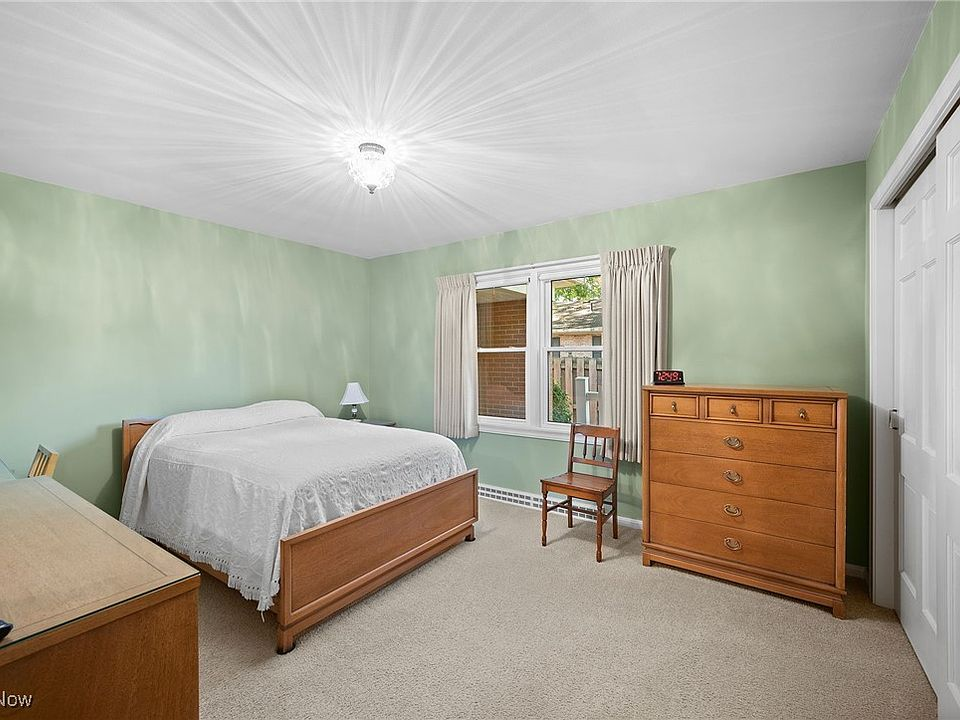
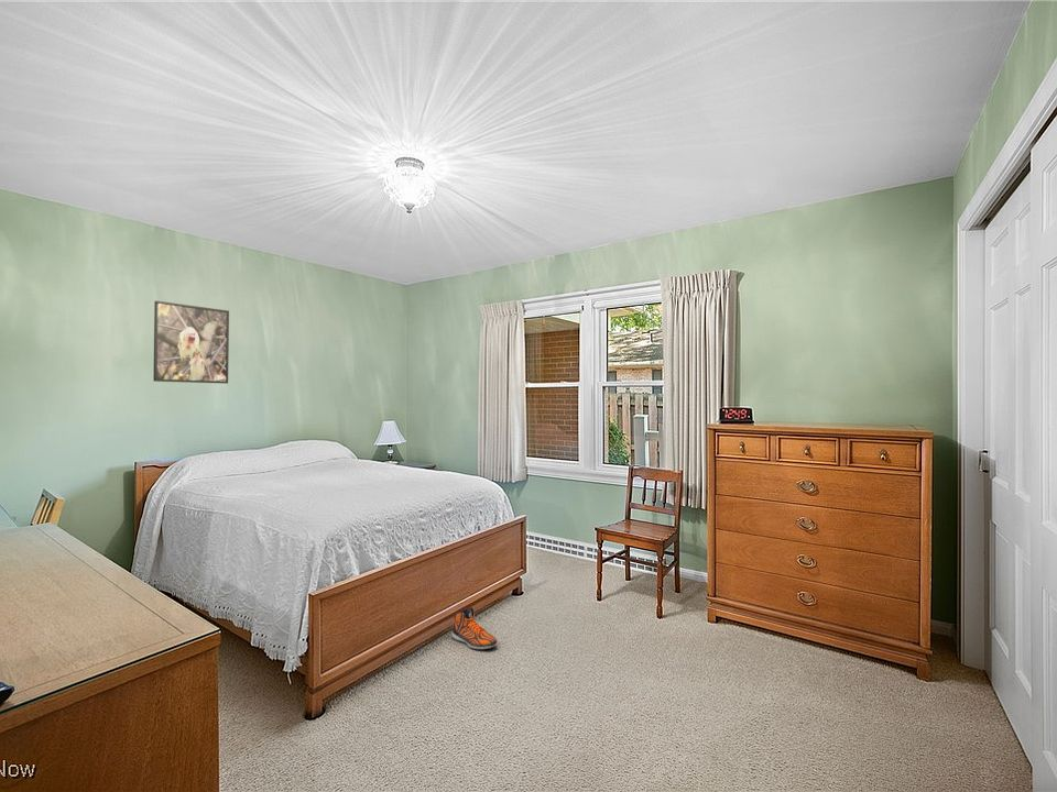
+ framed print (193, 343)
+ sneaker (472, 627)
